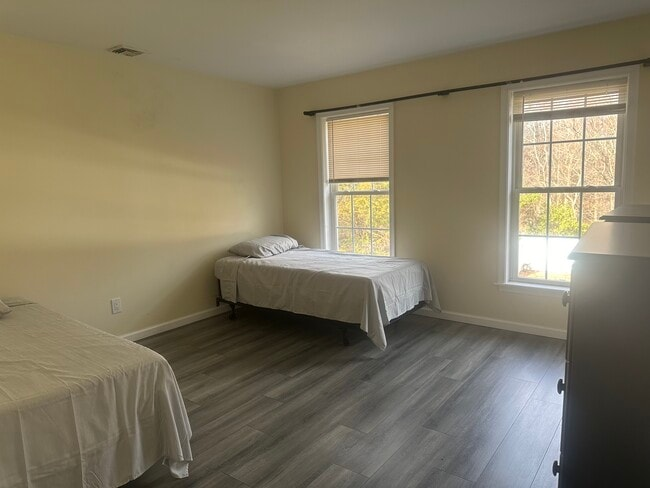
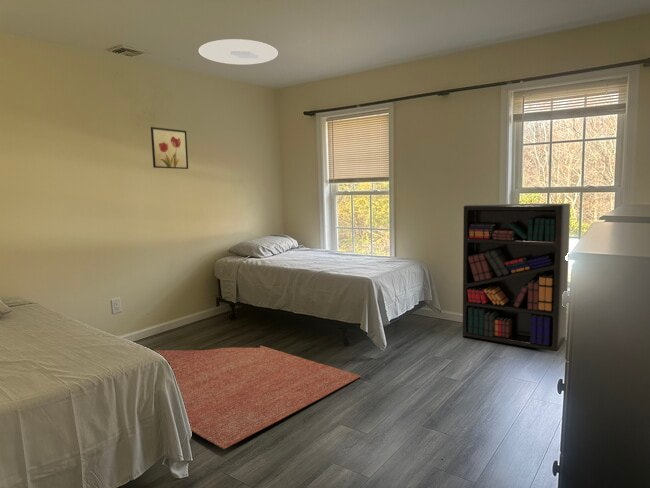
+ wall art (169, 148)
+ ceiling light (238, 49)
+ rug (215, 371)
+ bookshelf (514, 272)
